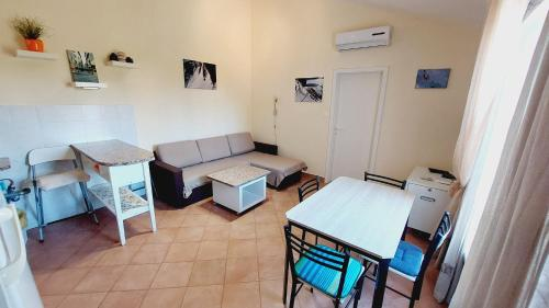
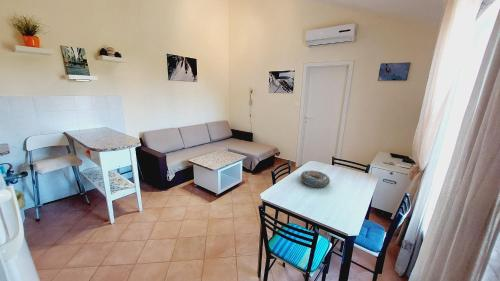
+ decorative bowl (315, 178)
